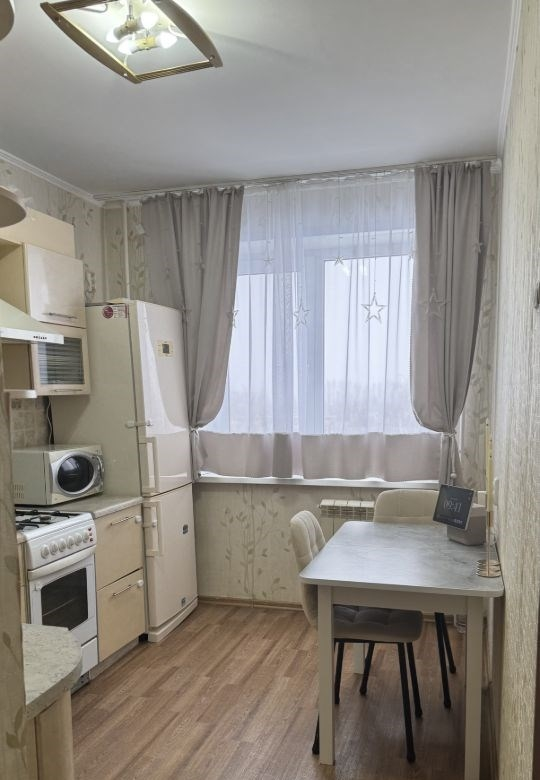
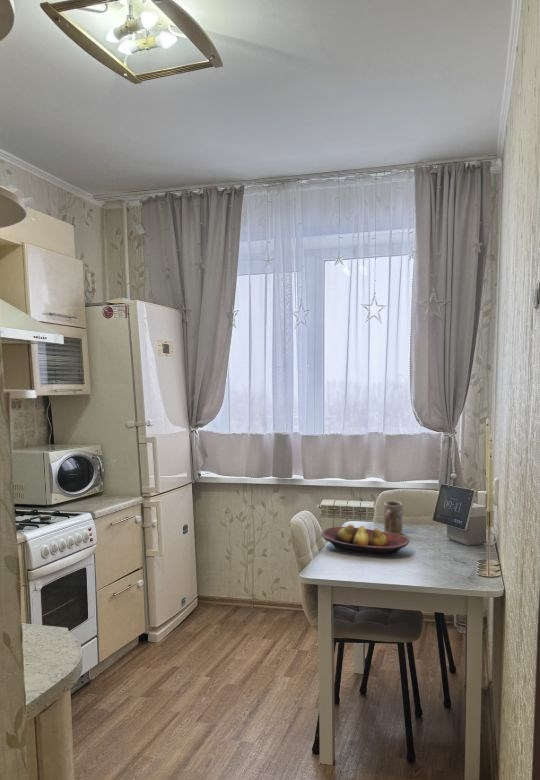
+ fruit bowl (364, 538)
+ mug (393, 519)
